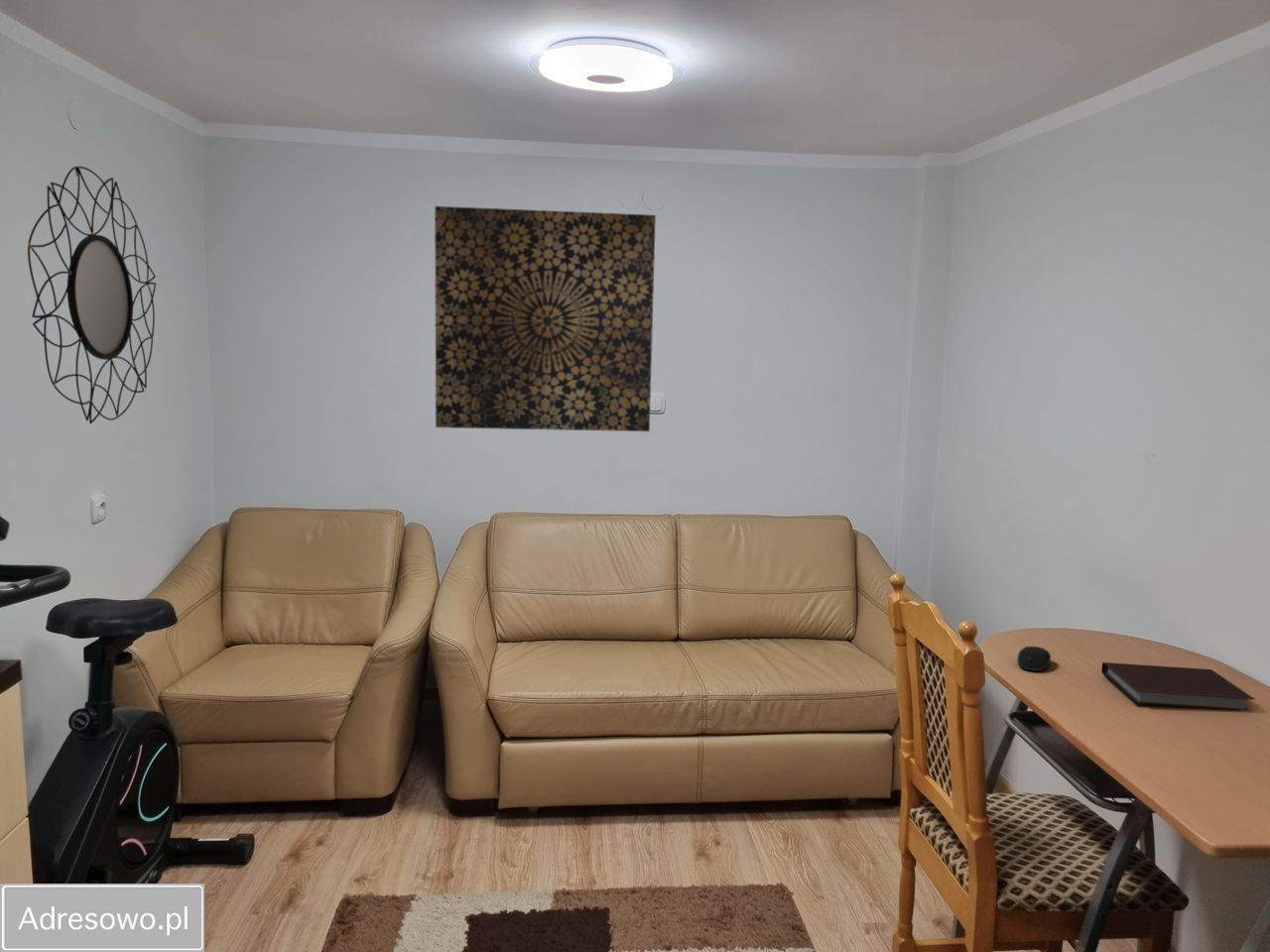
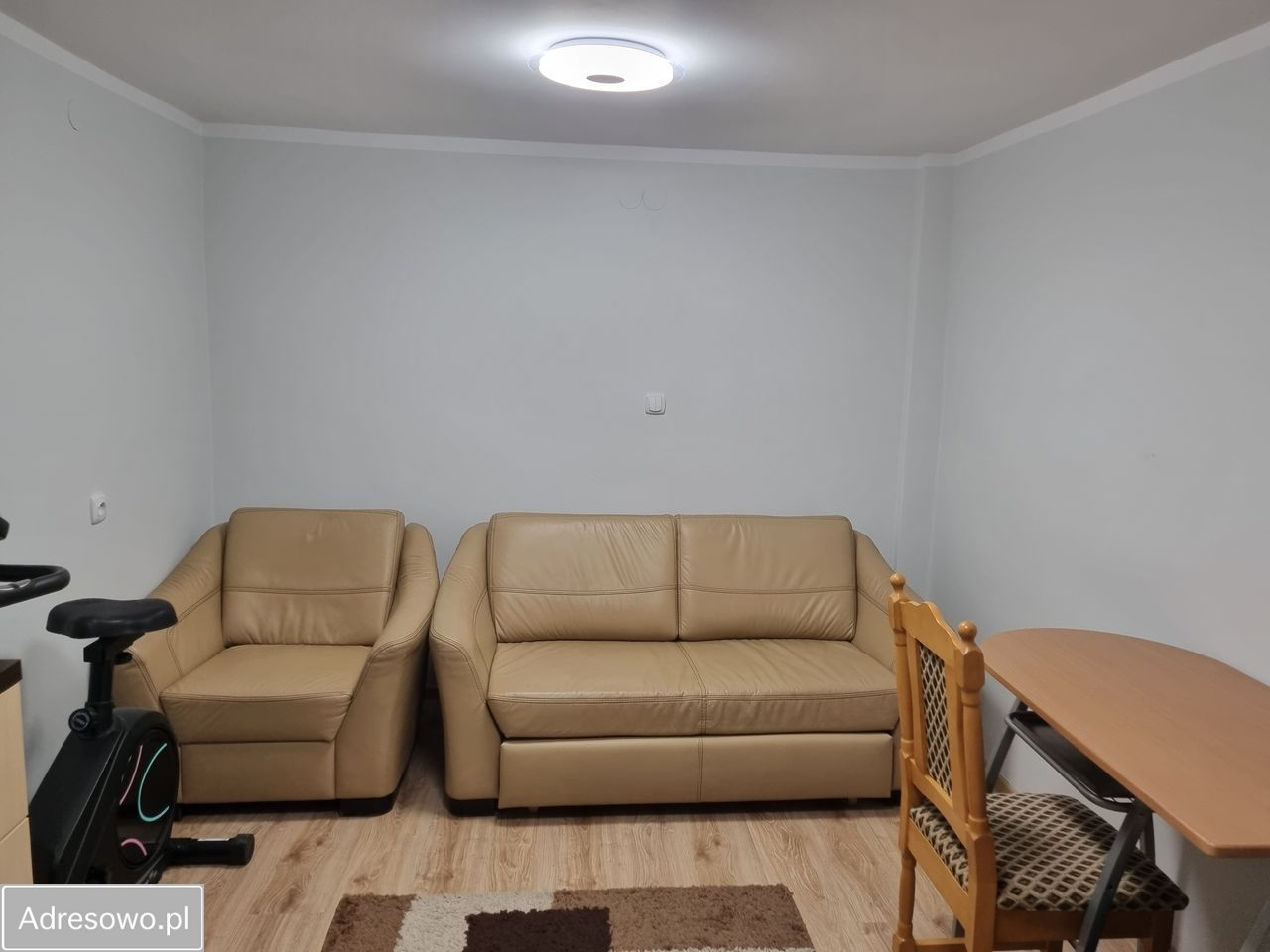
- wall art (545, 321)
- computer mouse (1034, 656)
- home mirror (100, 298)
- notebook (1174, 685)
